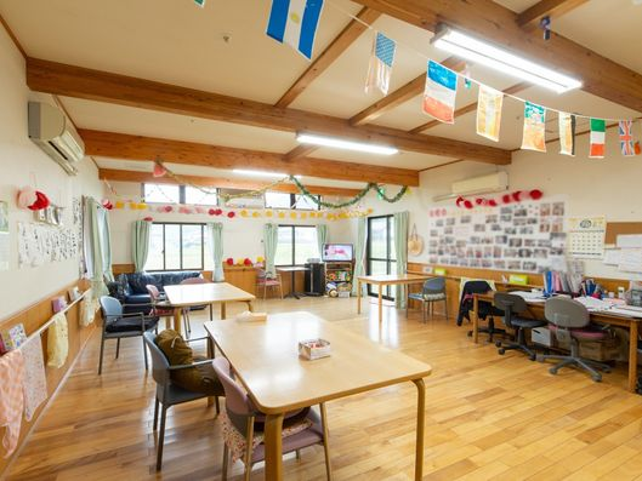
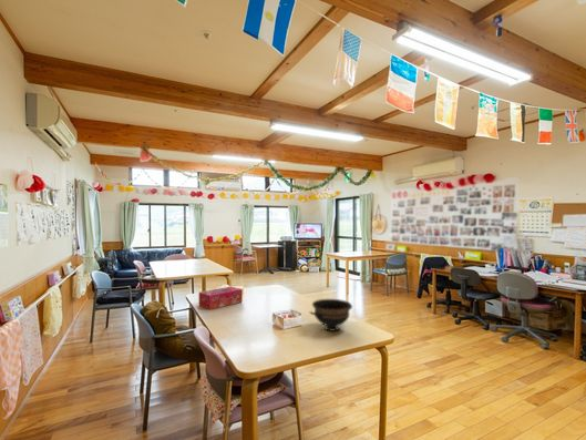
+ bowl (331, 316)
+ tissue box (220, 297)
